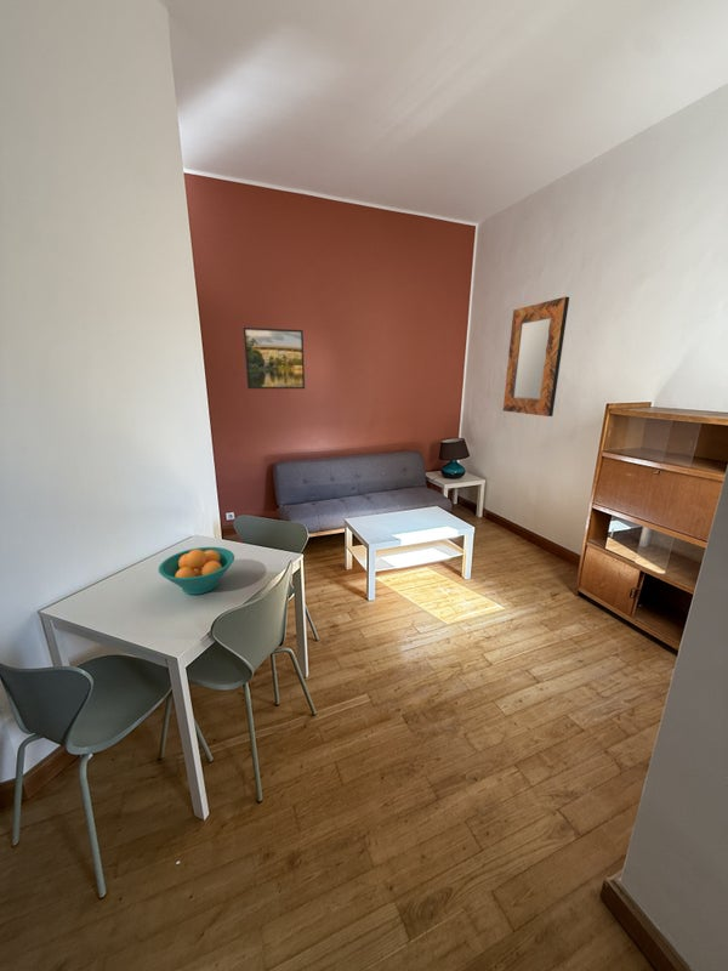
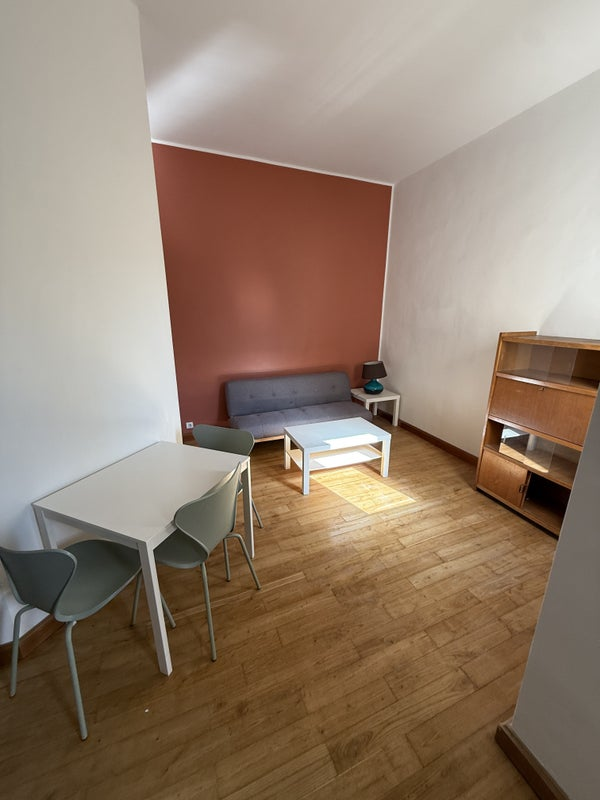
- fruit bowl (198, 568)
- home mirror (531, 360)
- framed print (274, 359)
